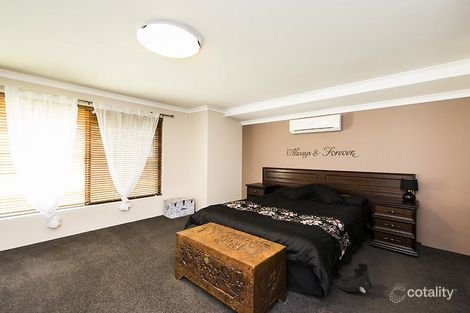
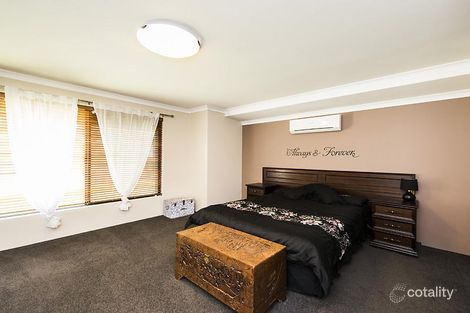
- boots (354, 276)
